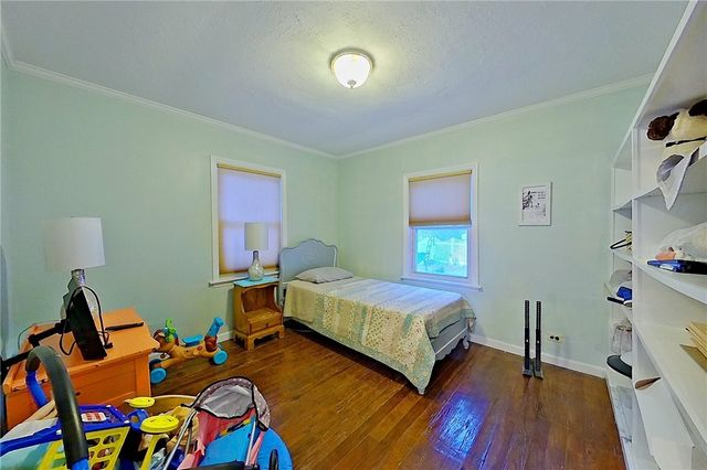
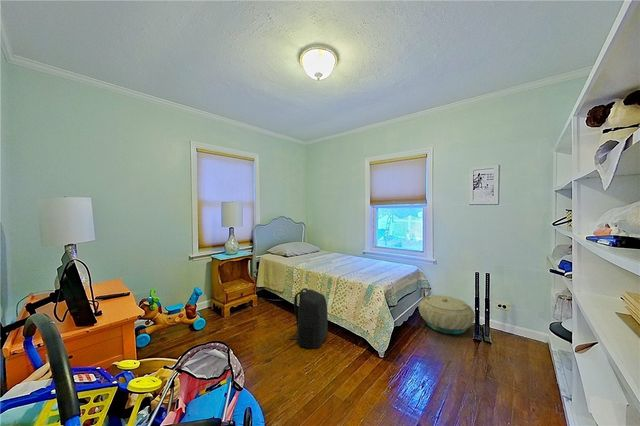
+ basket (445, 312)
+ backpack (308, 313)
